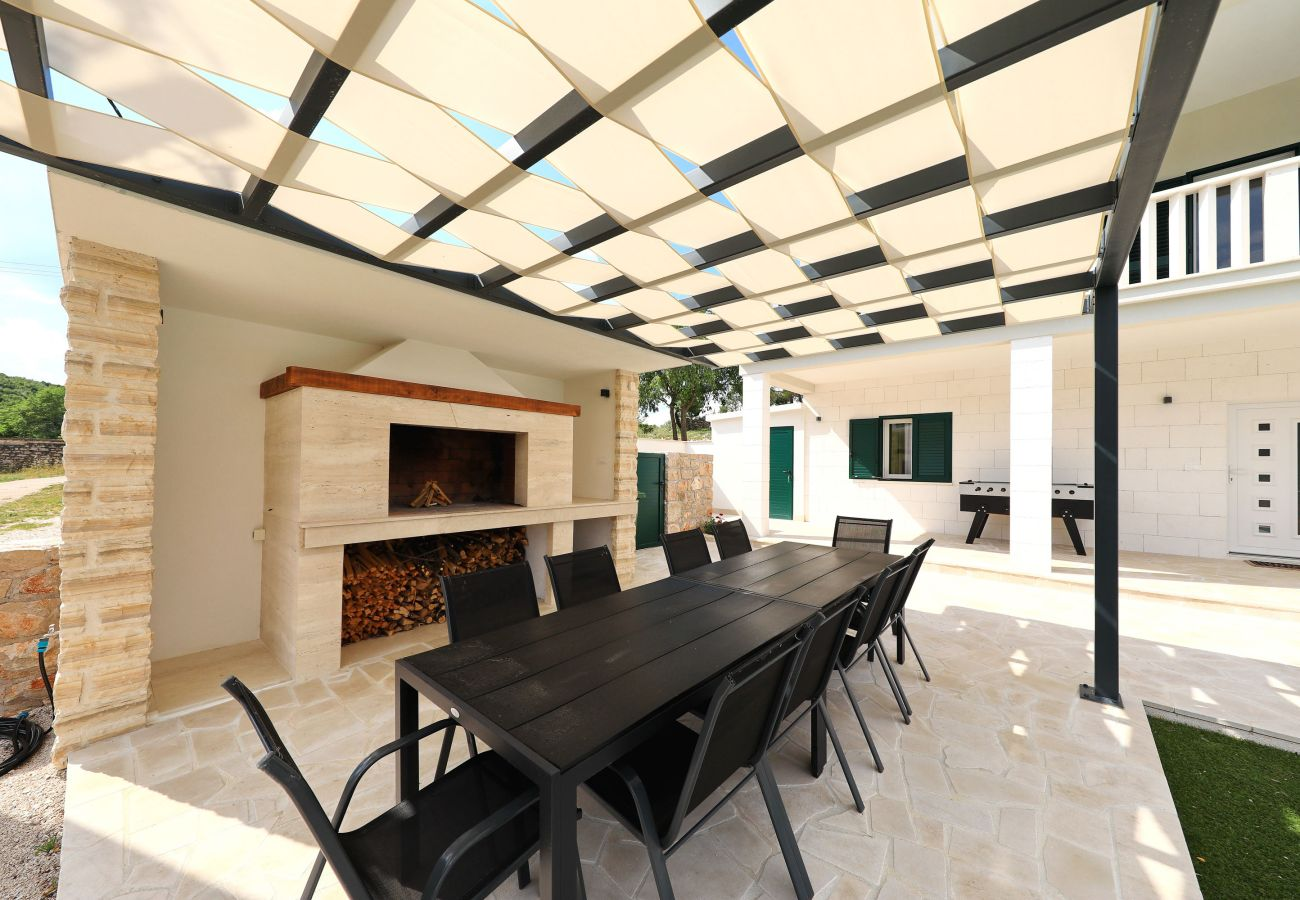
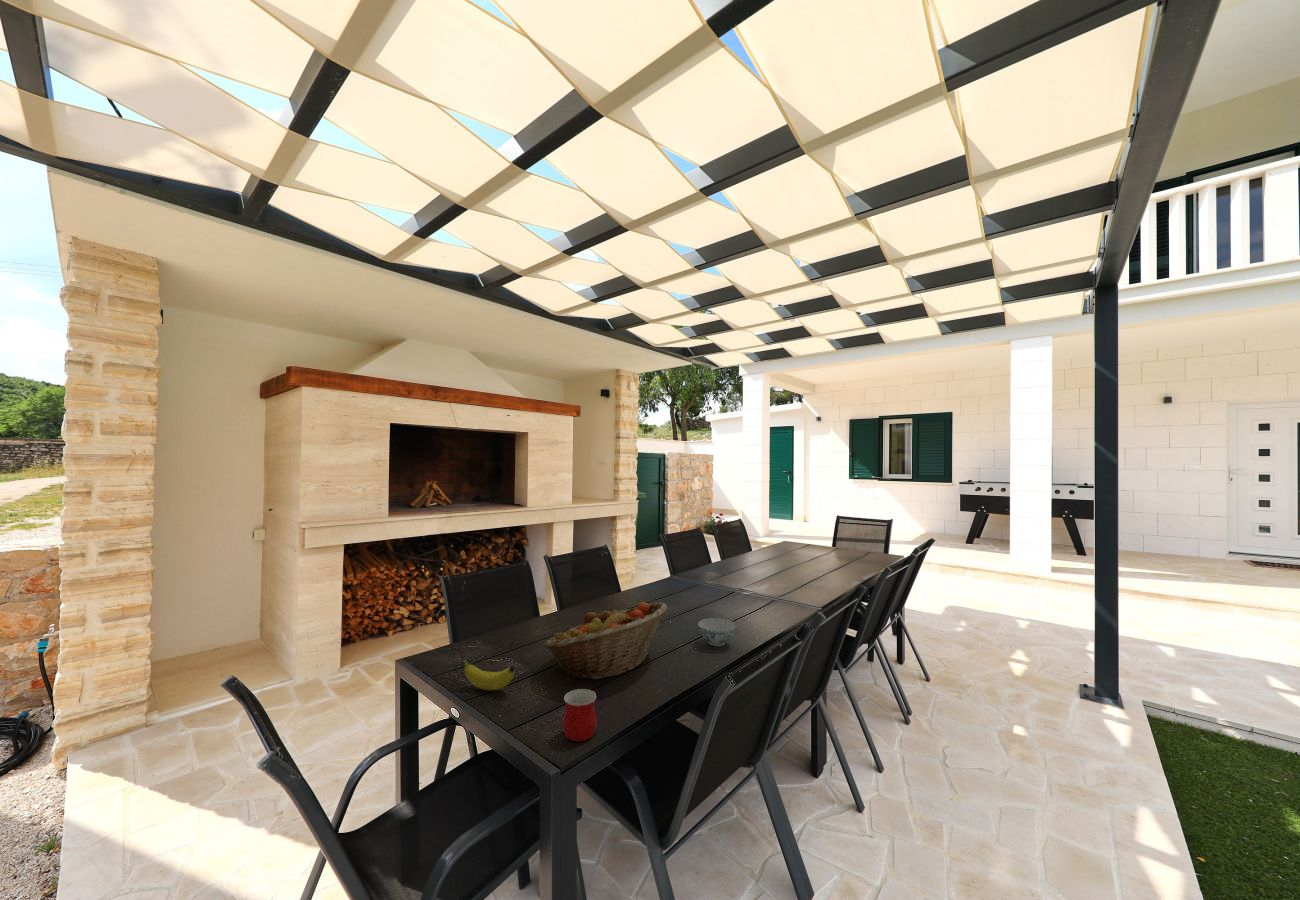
+ fruit (488, 673)
+ mug (582, 712)
+ fruit basket (608, 633)
+ chinaware (716, 633)
